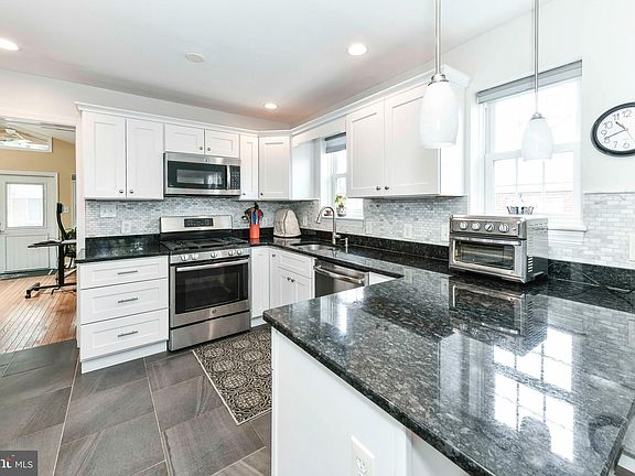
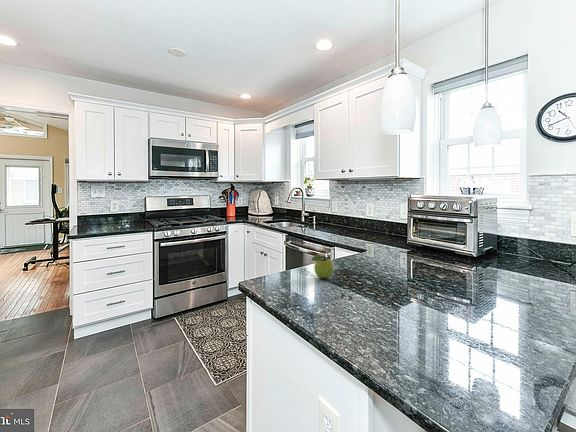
+ fruit (322, 266)
